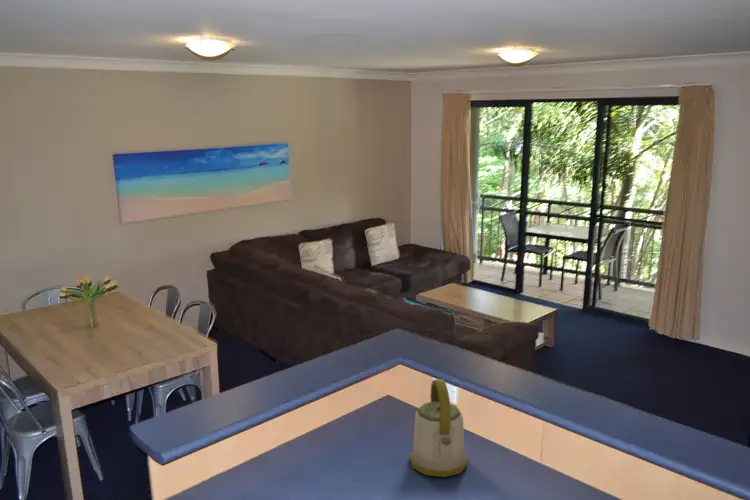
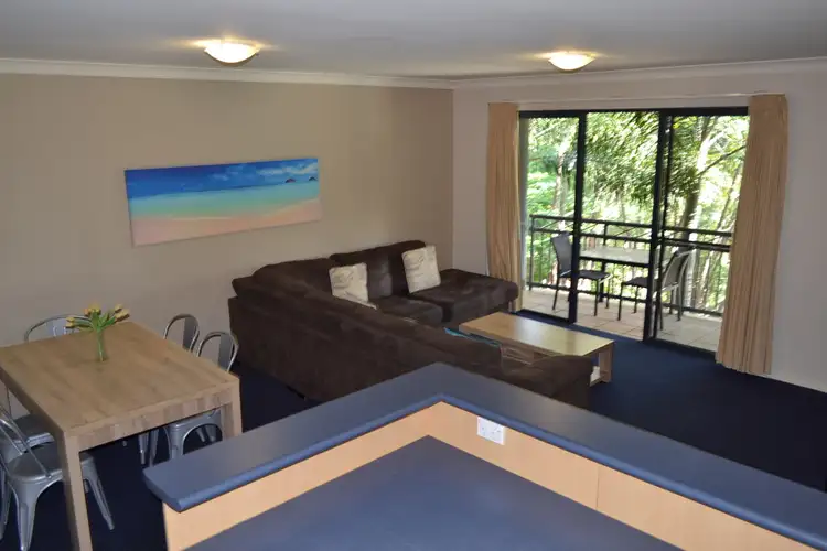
- kettle (440, 424)
